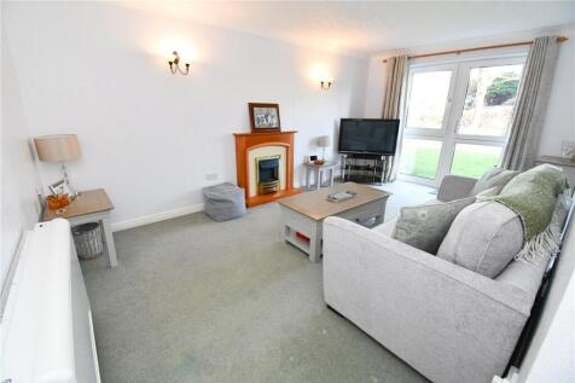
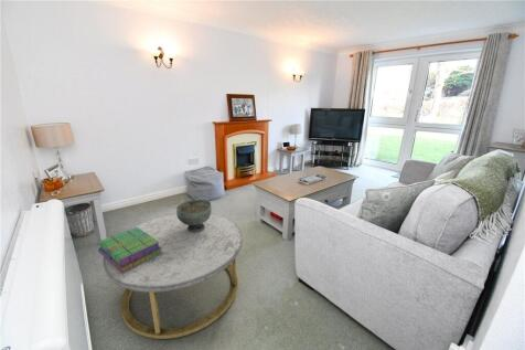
+ stack of books (129, 246)
+ coffee table (181, 264)
+ decorative bowl (194, 216)
